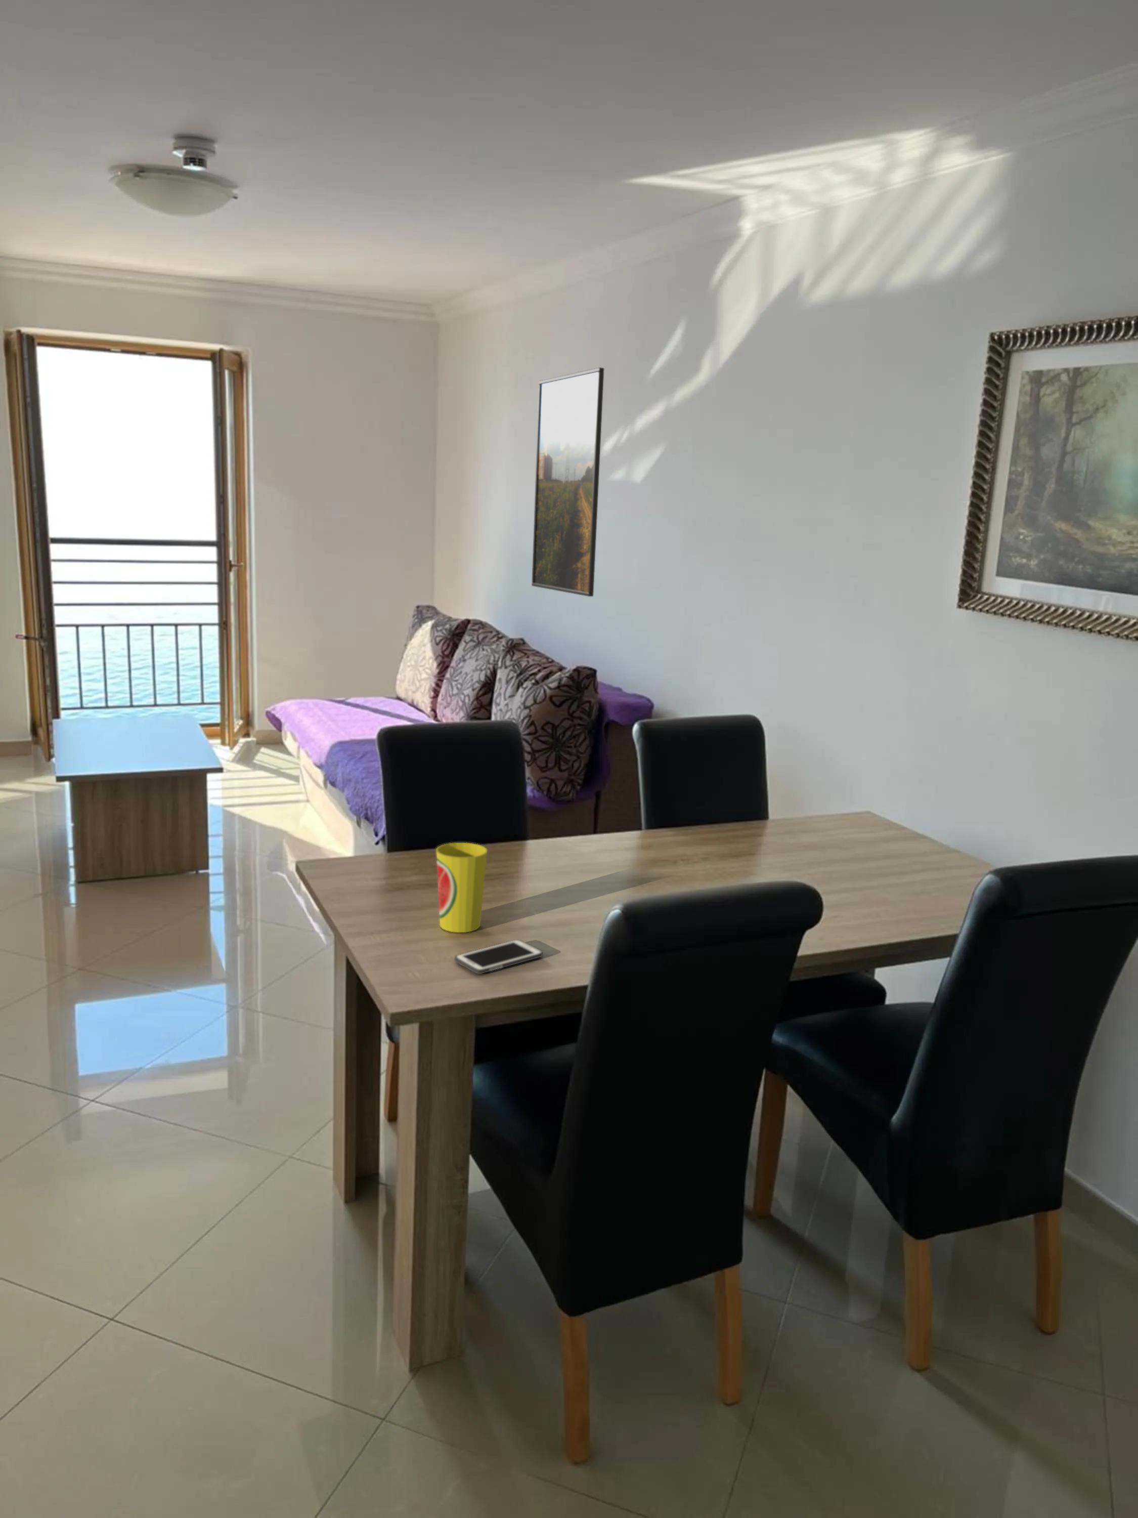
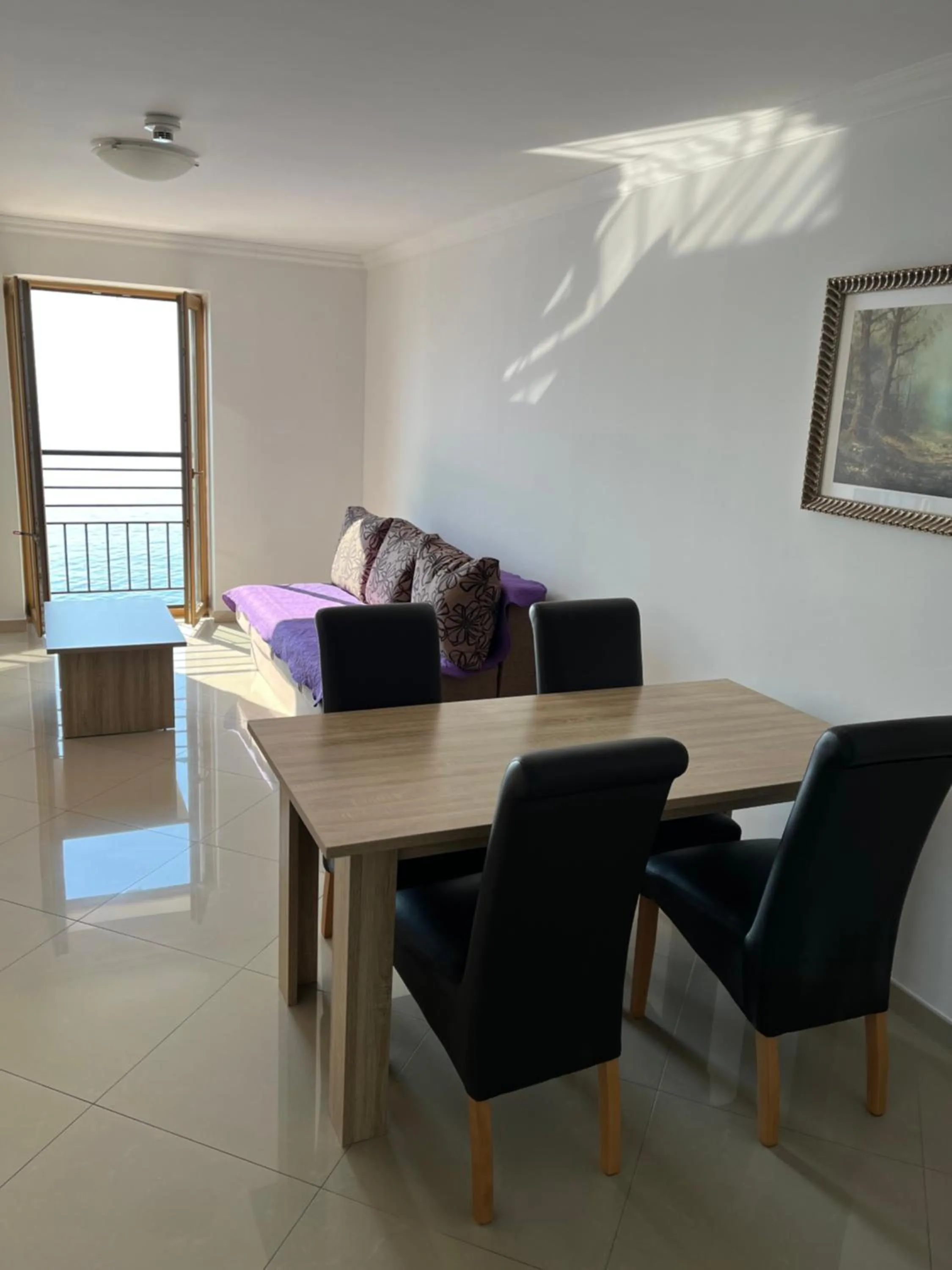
- cup (460, 888)
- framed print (565, 485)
- cell phone (498, 956)
